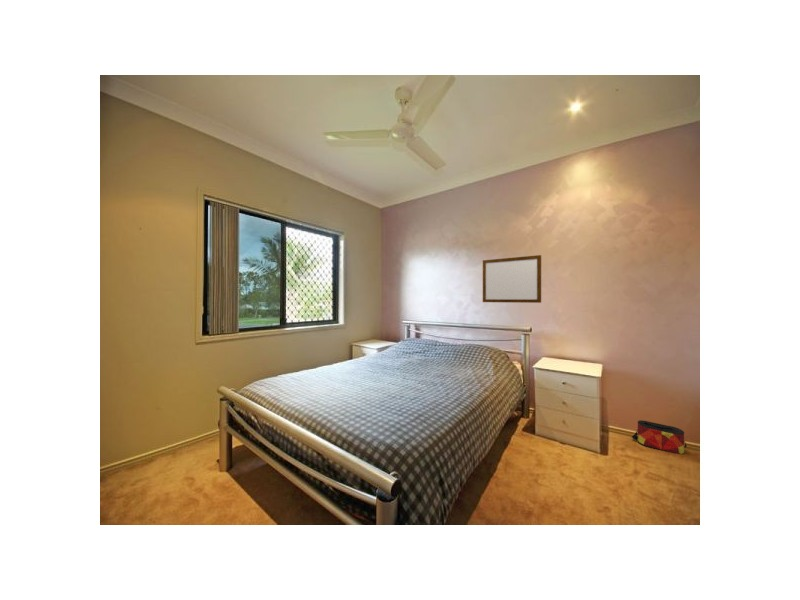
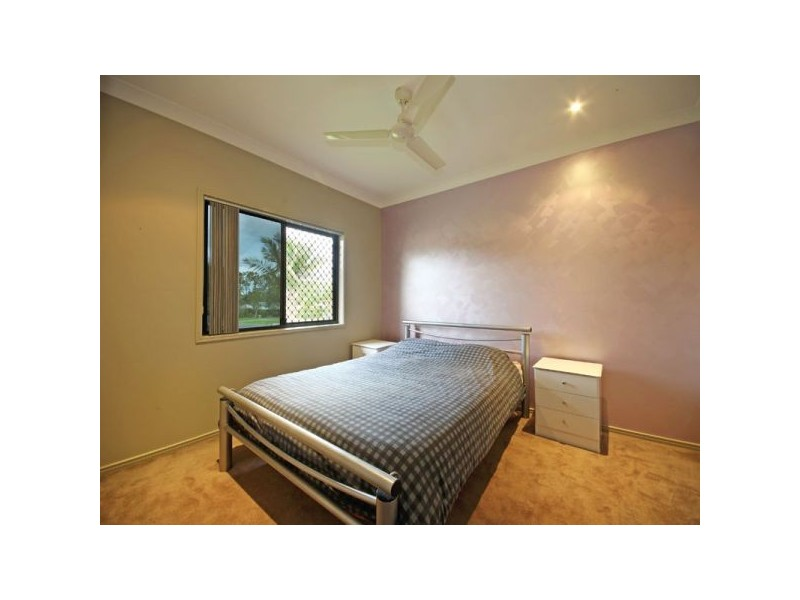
- bag (658, 435)
- writing board (510, 280)
